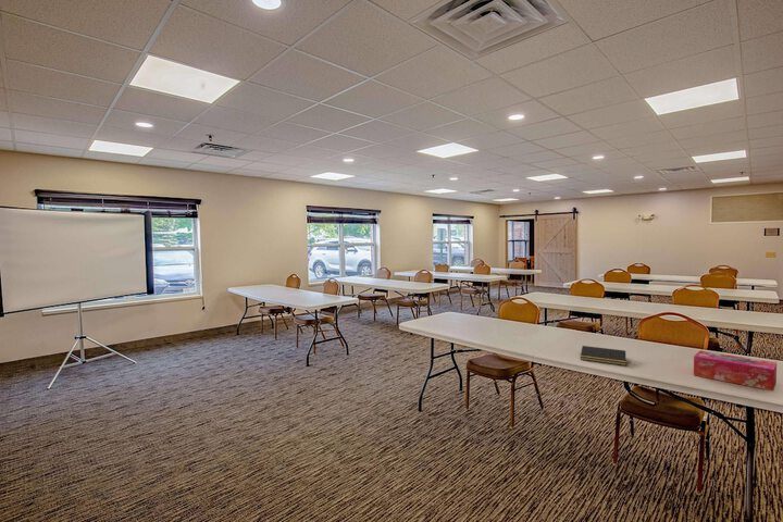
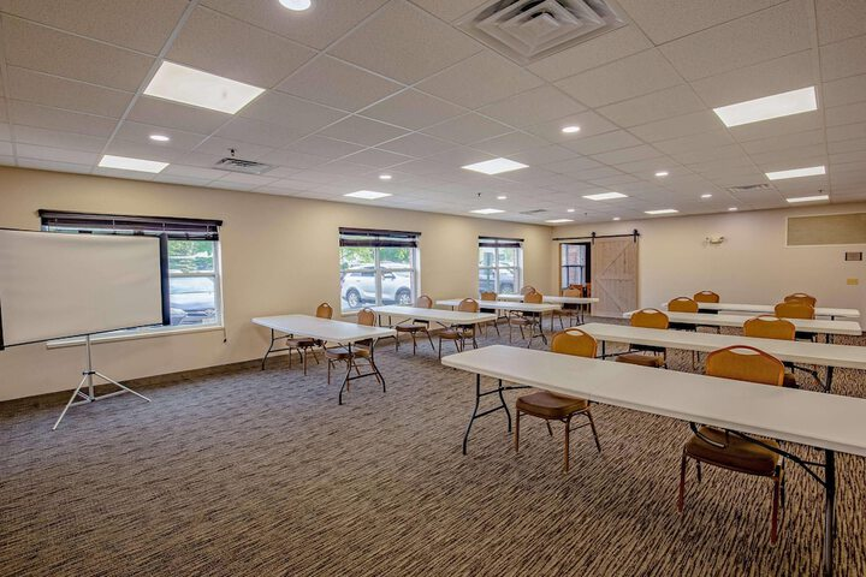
- notepad (602, 355)
- tissue box (733, 369)
